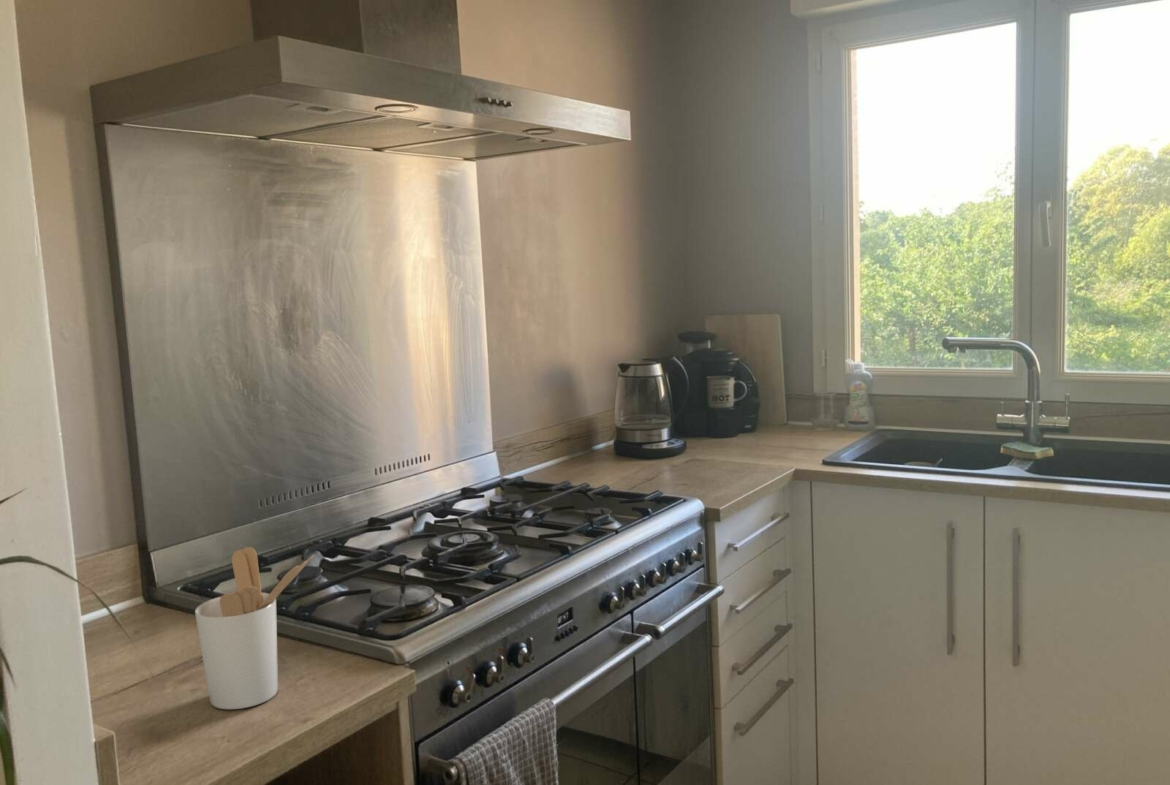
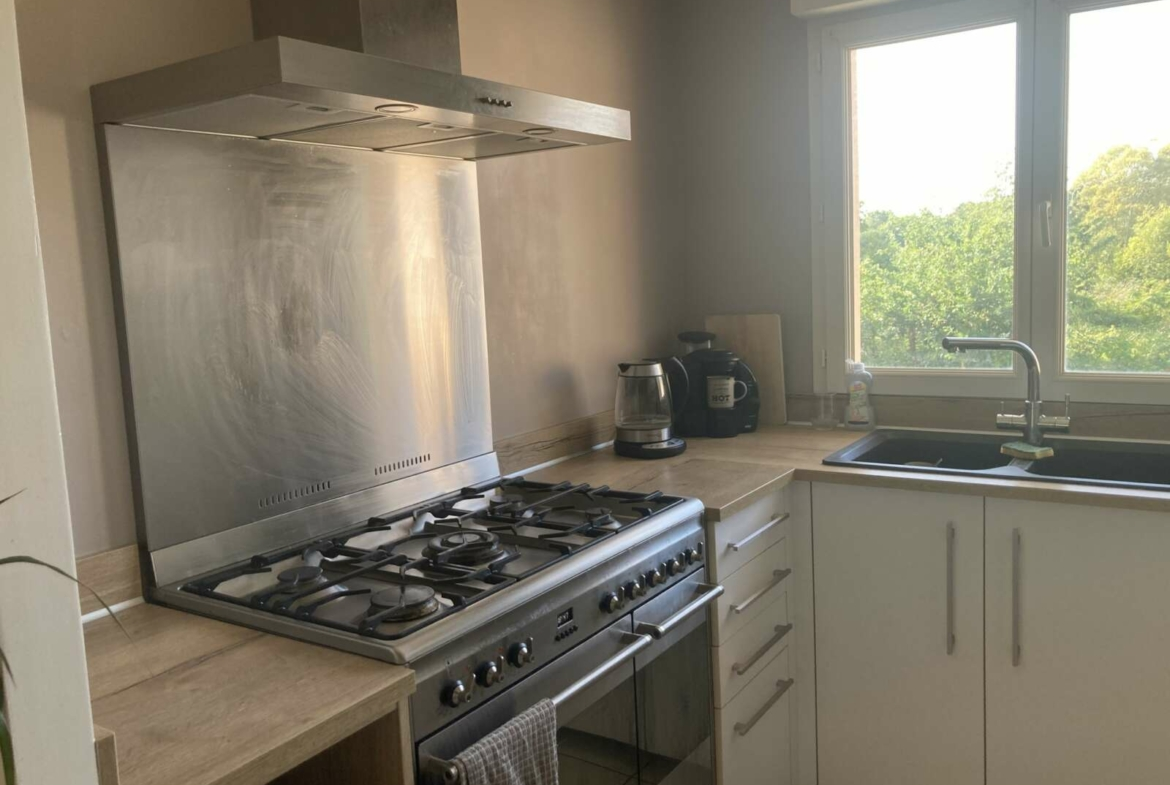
- utensil holder (259, 625)
